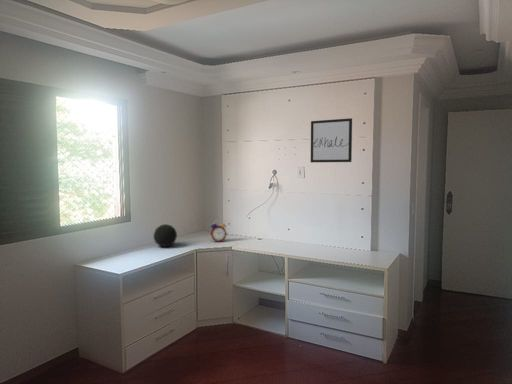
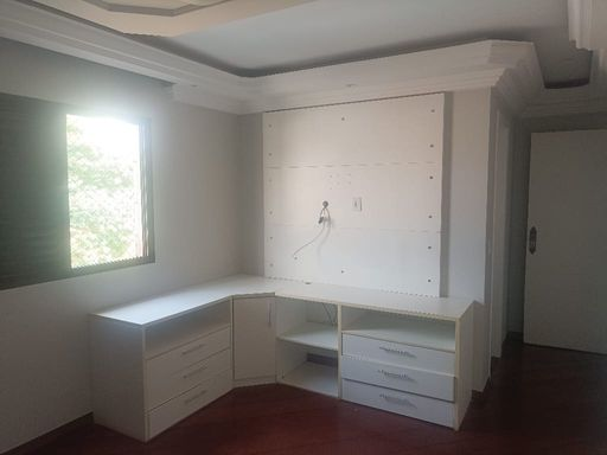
- alarm clock (218, 230)
- wall art (330, 141)
- decorative orb (165, 235)
